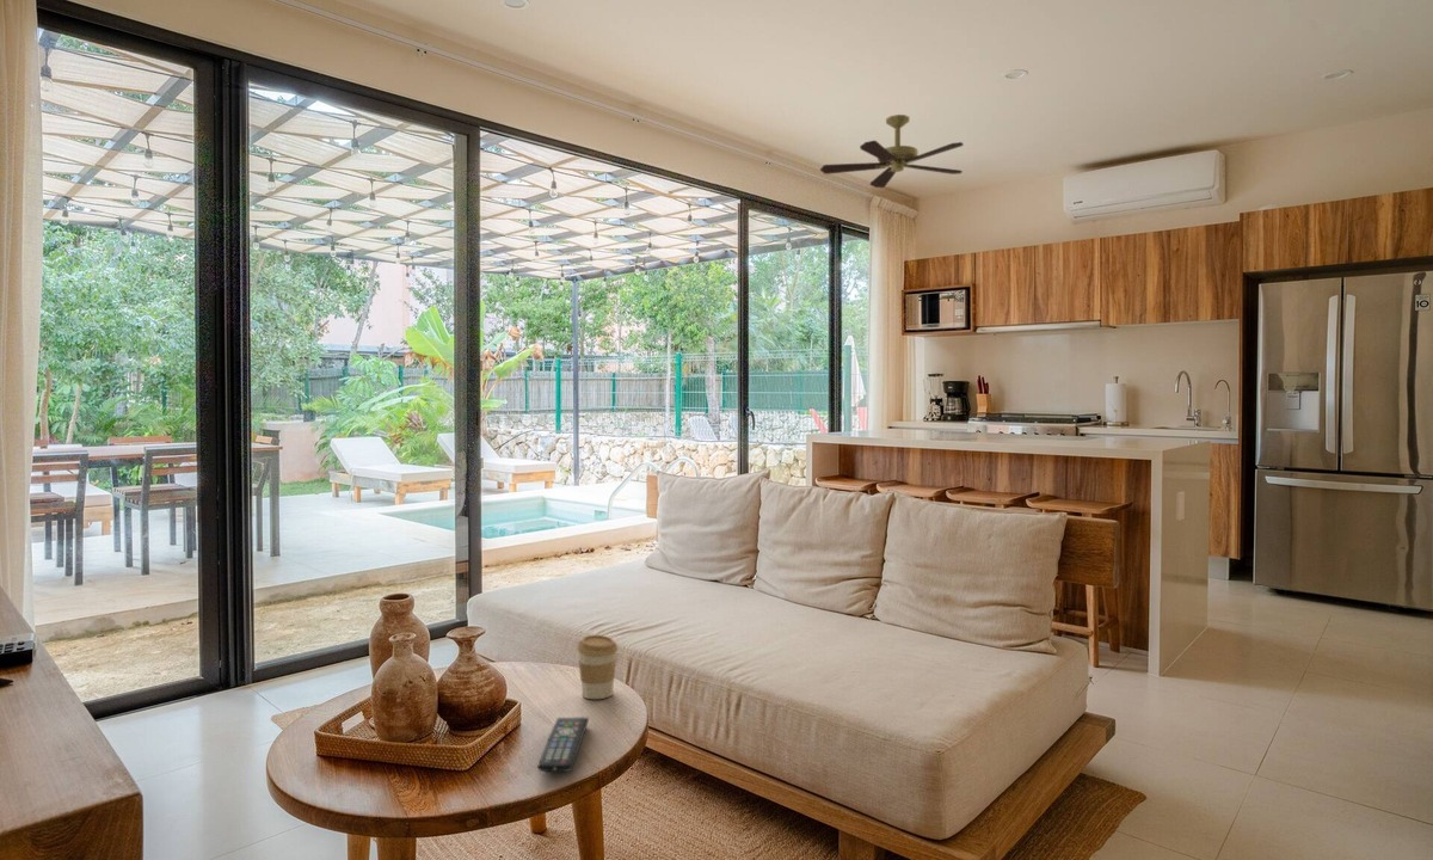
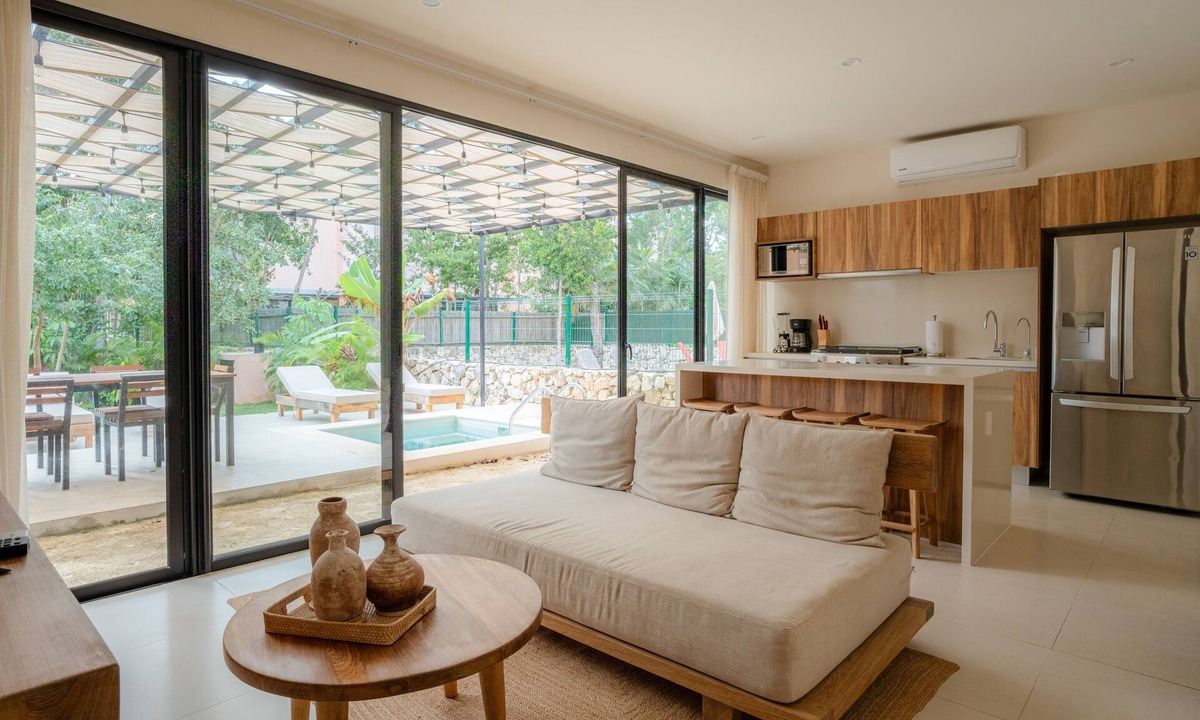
- remote control (565, 741)
- coffee cup (597, 665)
- ceiling fan (891, 147)
